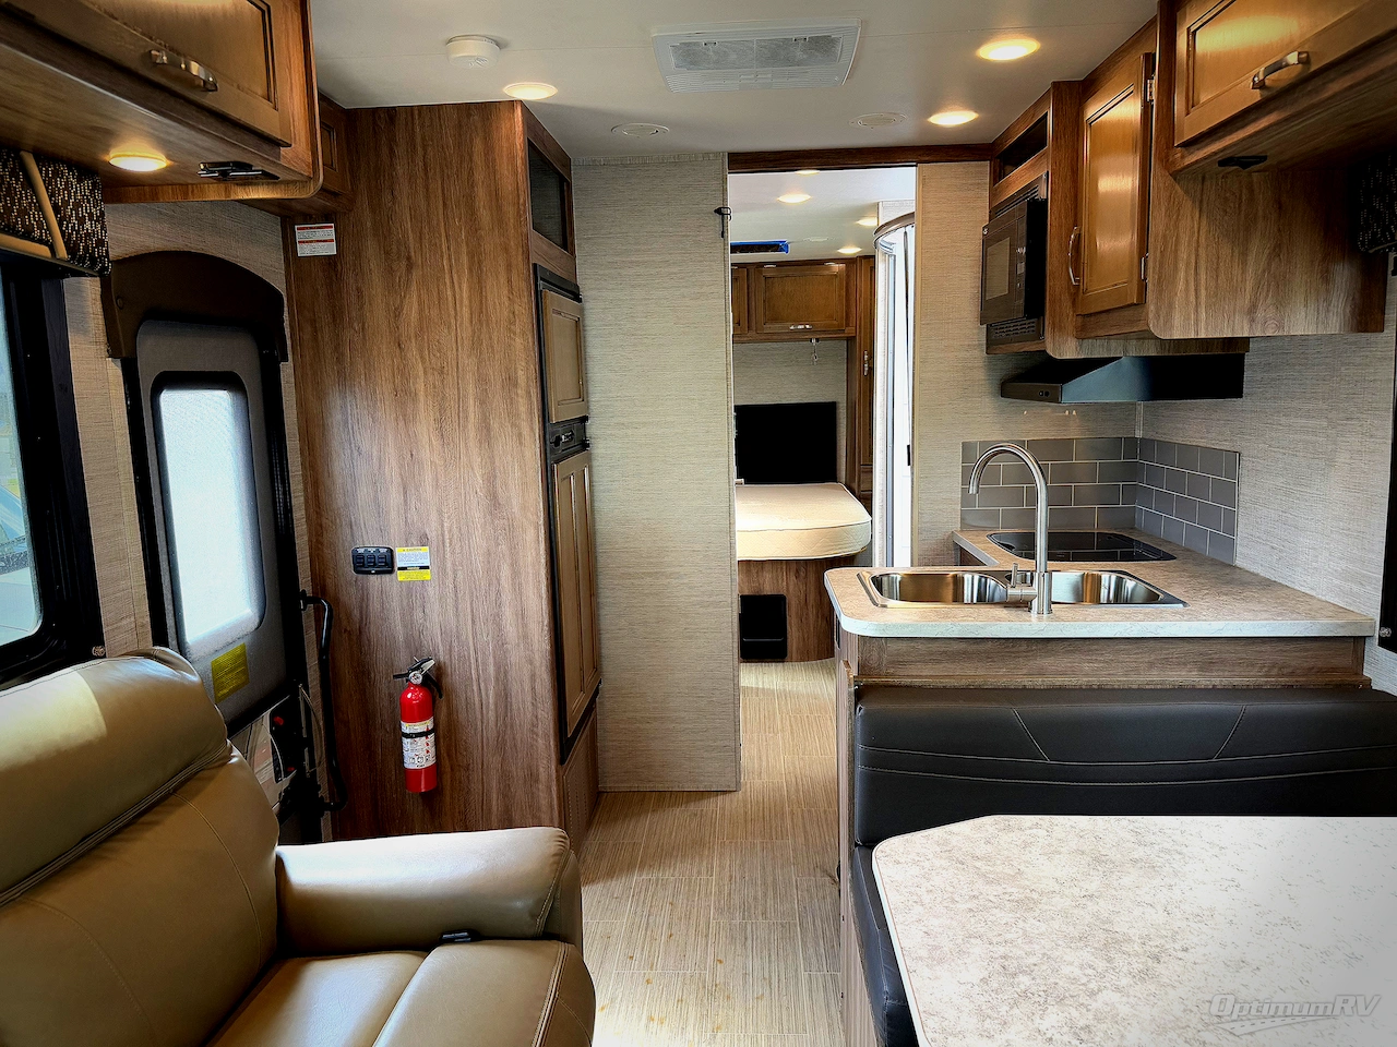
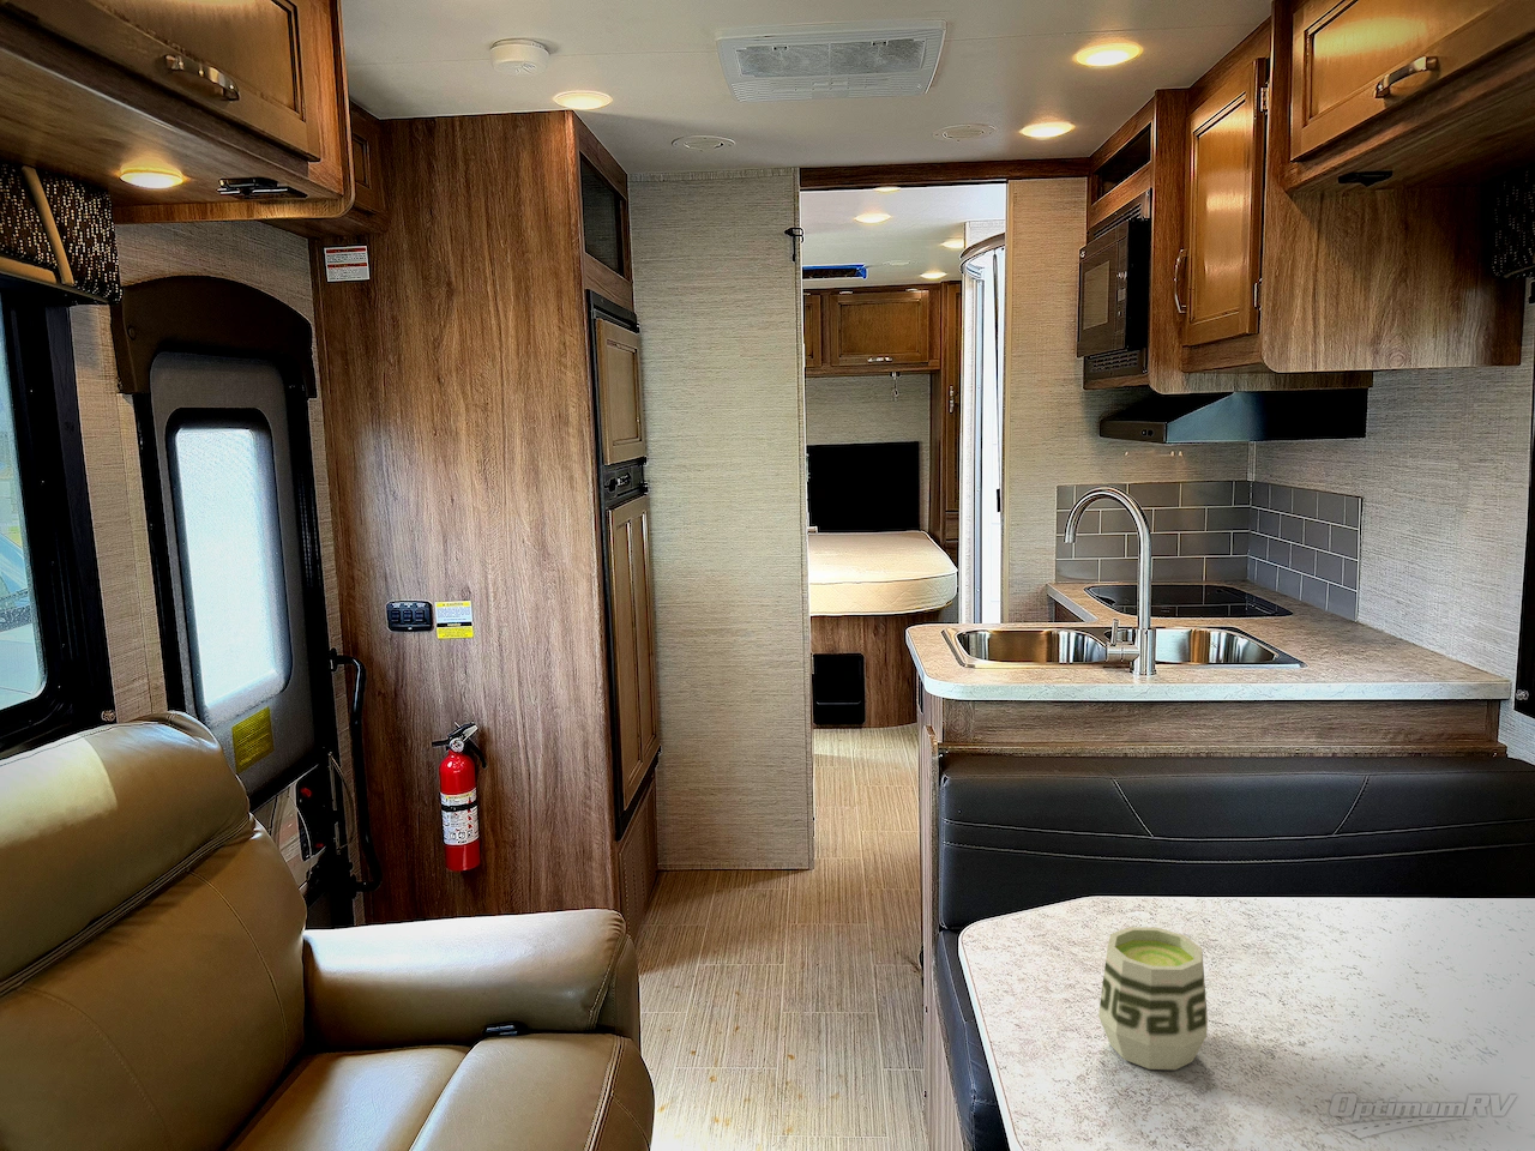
+ cup (1152, 997)
